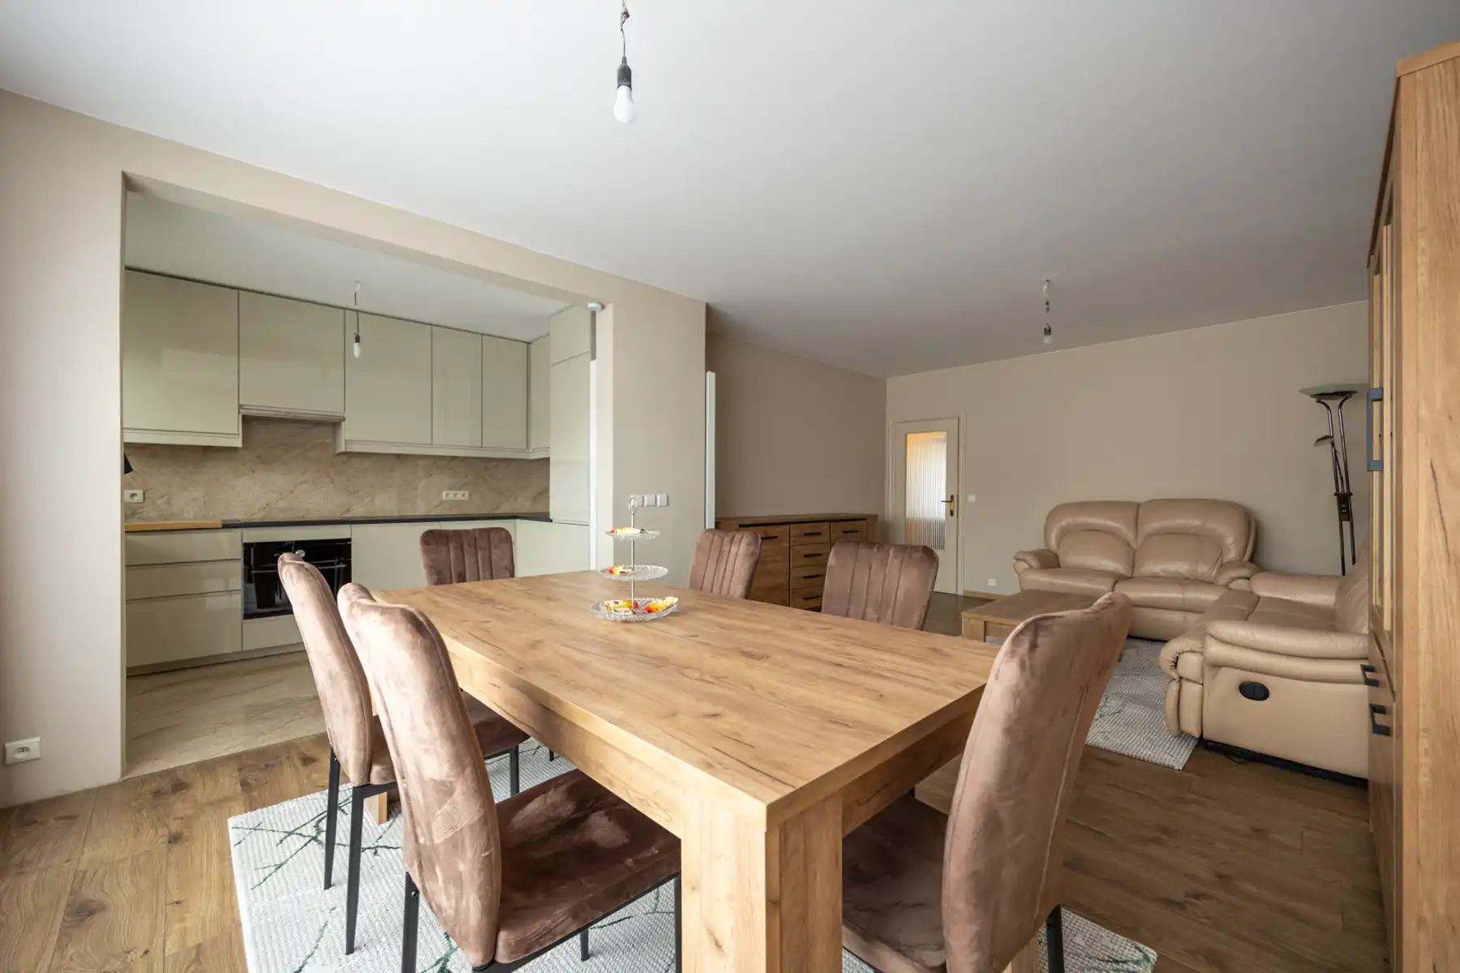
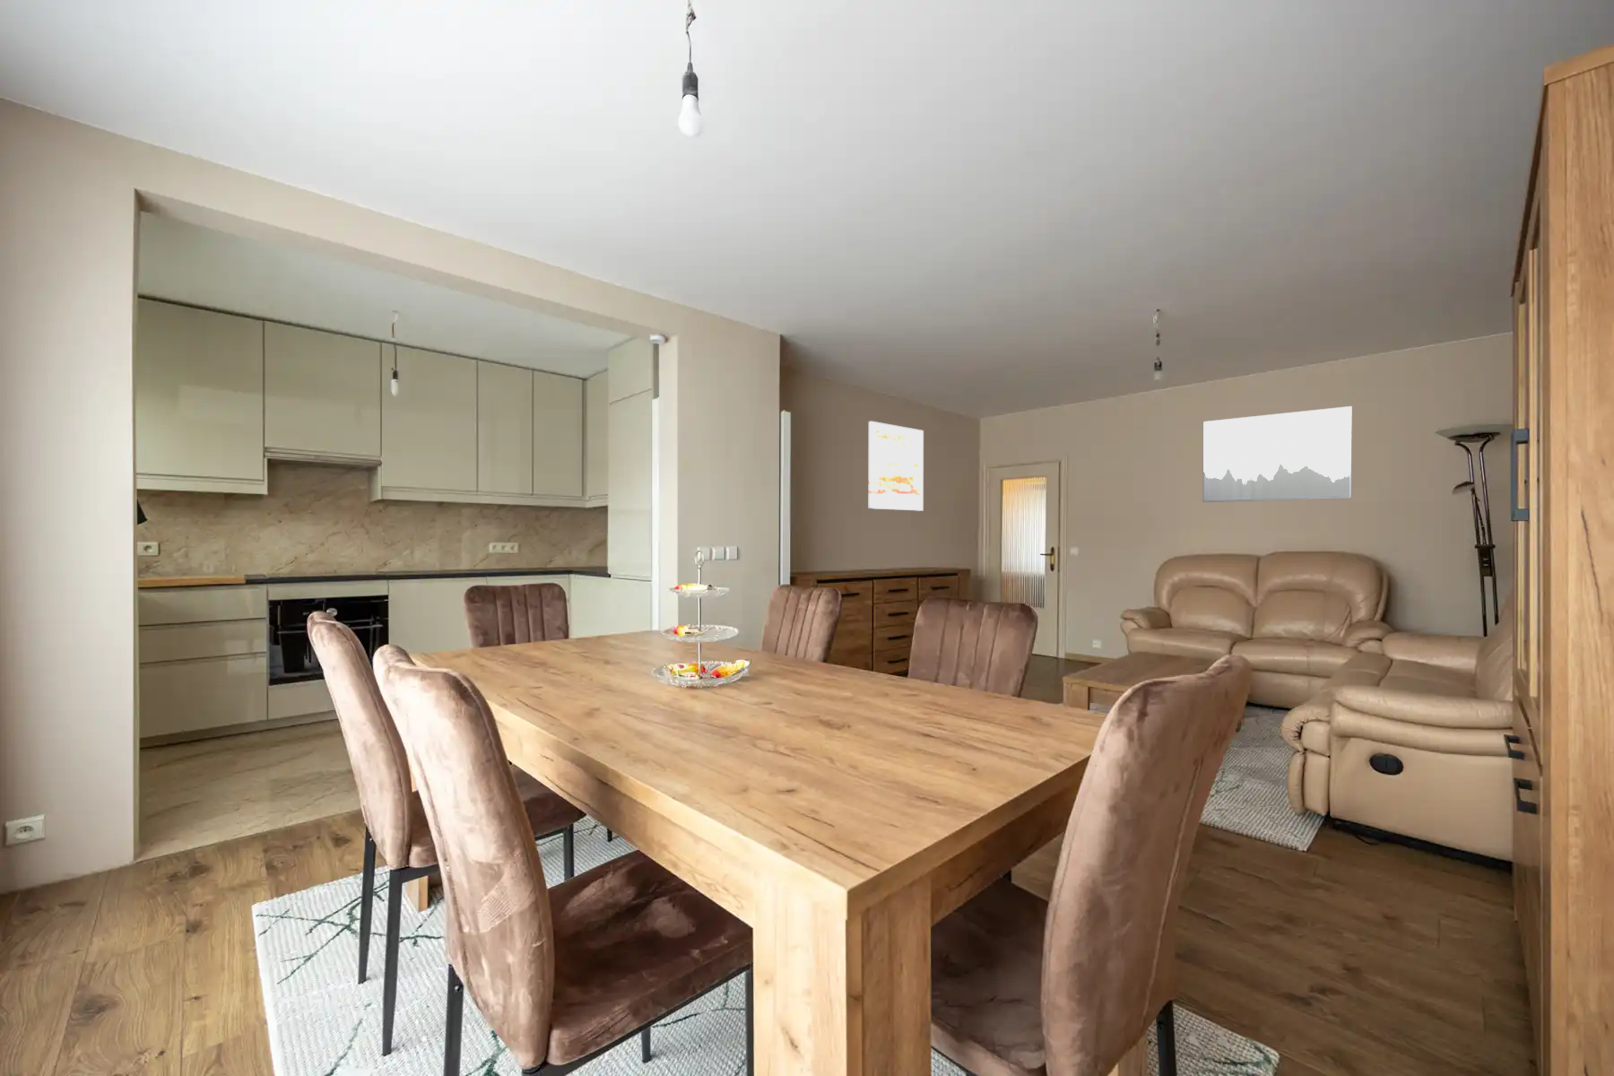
+ wall art (1273, 458)
+ wall art (897, 467)
